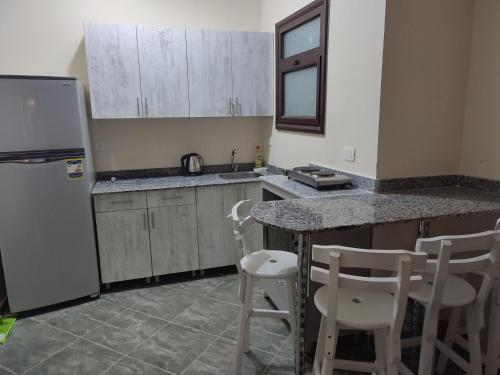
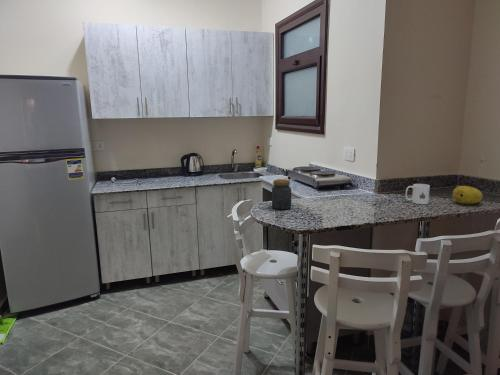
+ jar (281, 194)
+ mug (417, 193)
+ fruit (468, 194)
